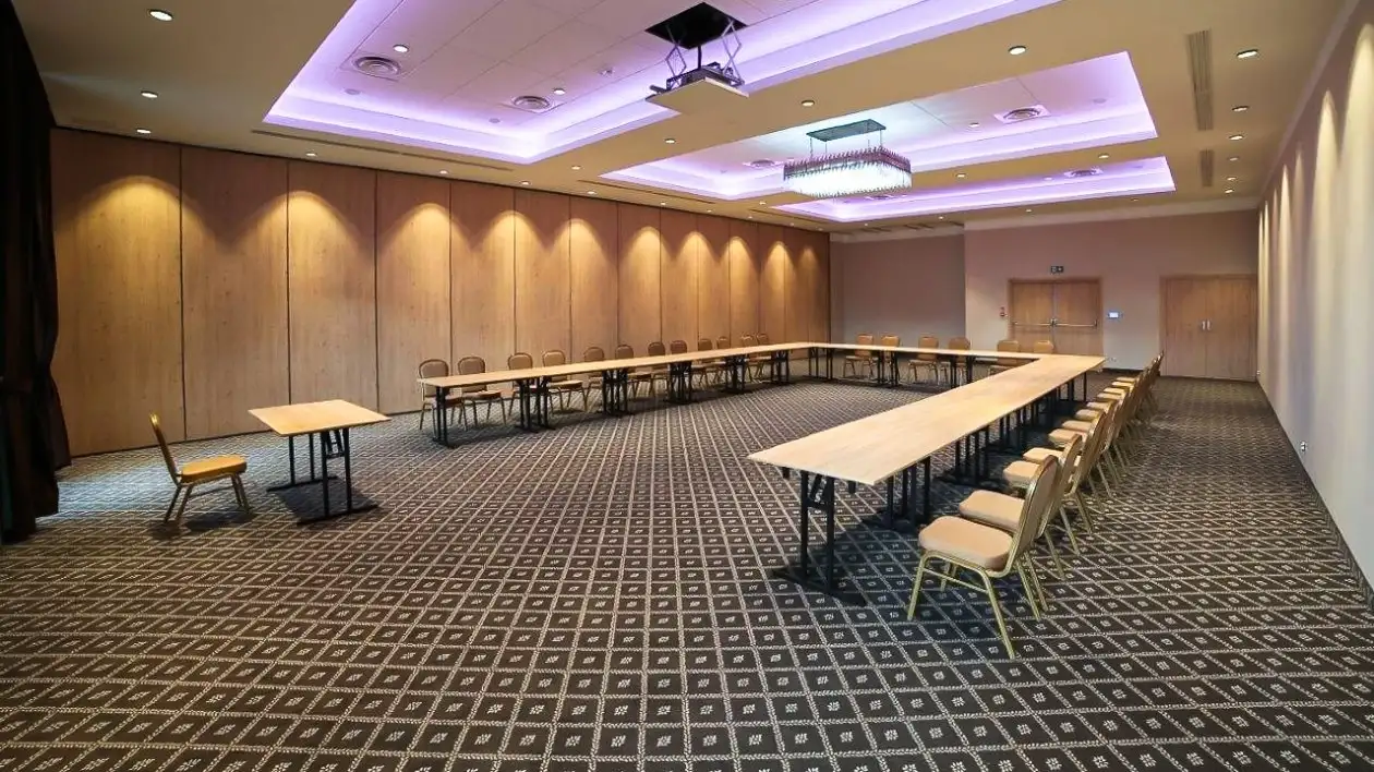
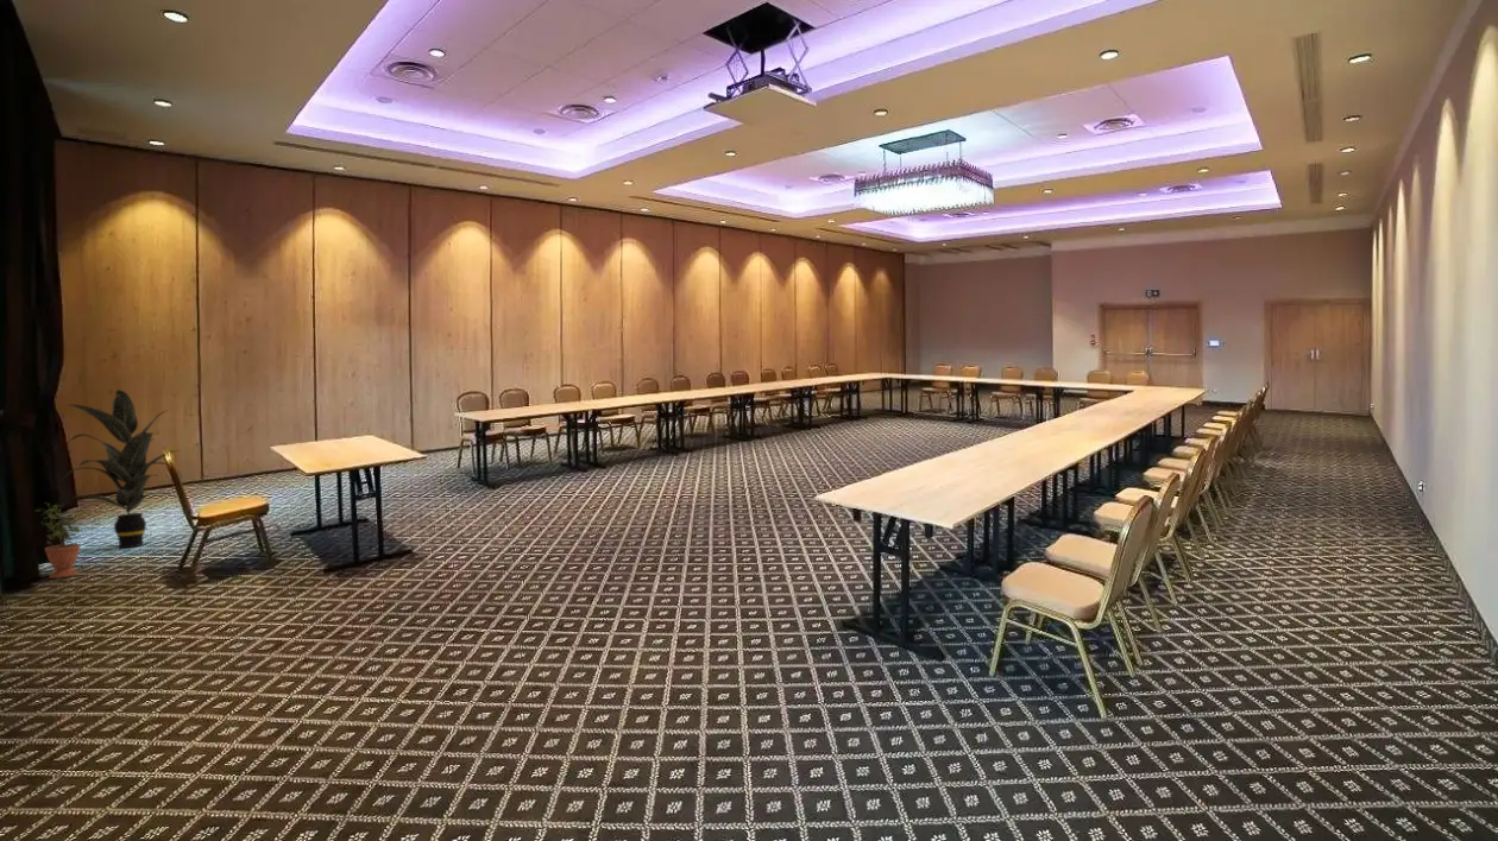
+ potted plant (58, 537)
+ indoor plant (121, 468)
